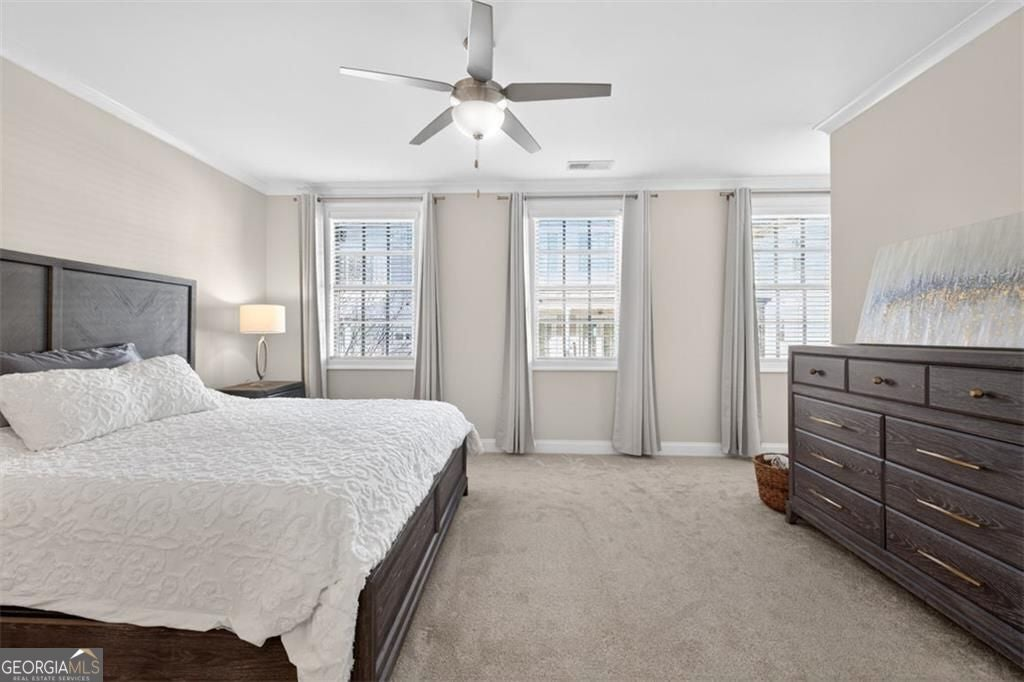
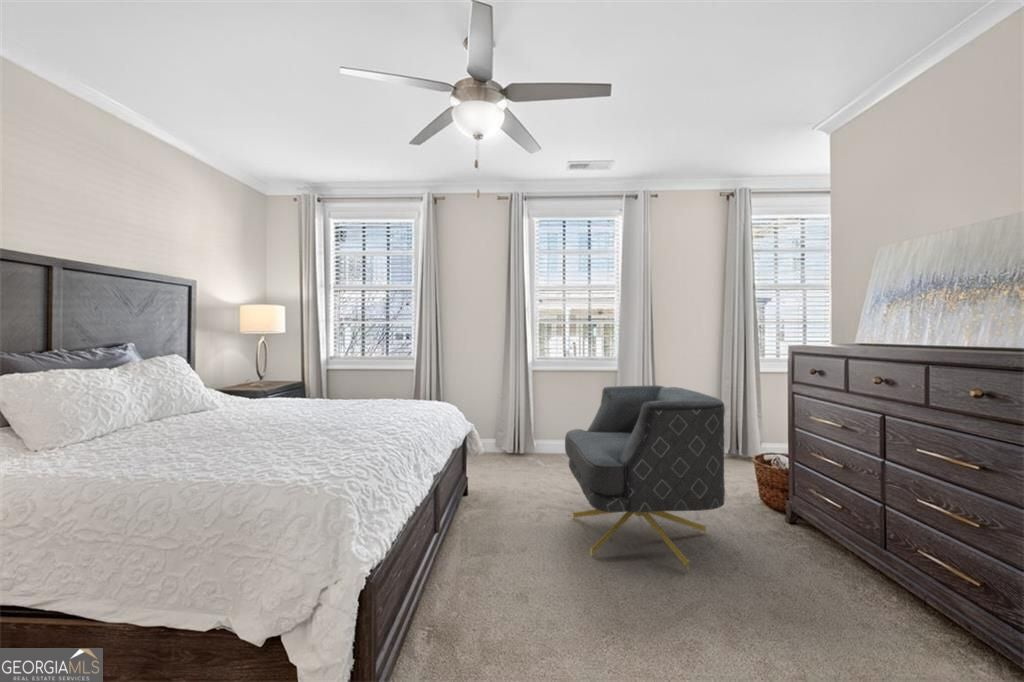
+ armchair (640, 462)
